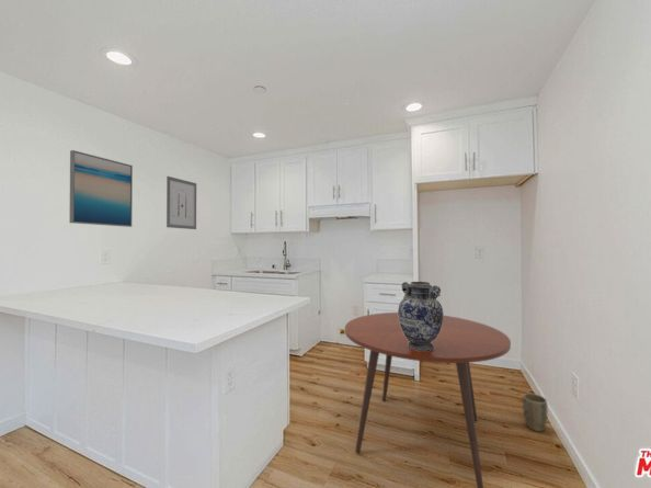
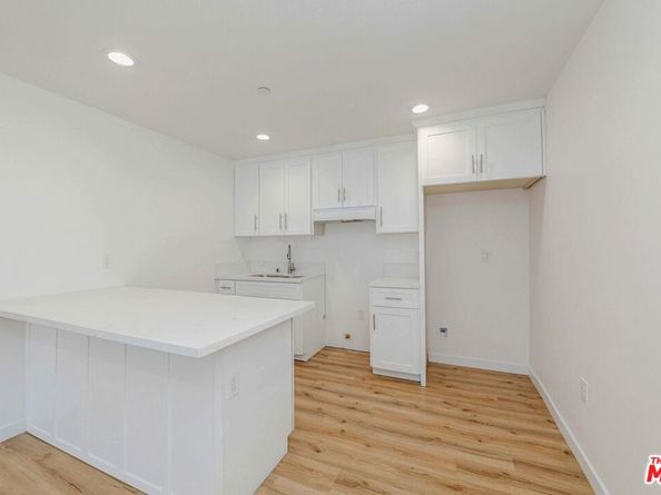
- plant pot (535, 412)
- vase (420, 314)
- wall art (182, 204)
- dining table (424, 361)
- wall art (103, 191)
